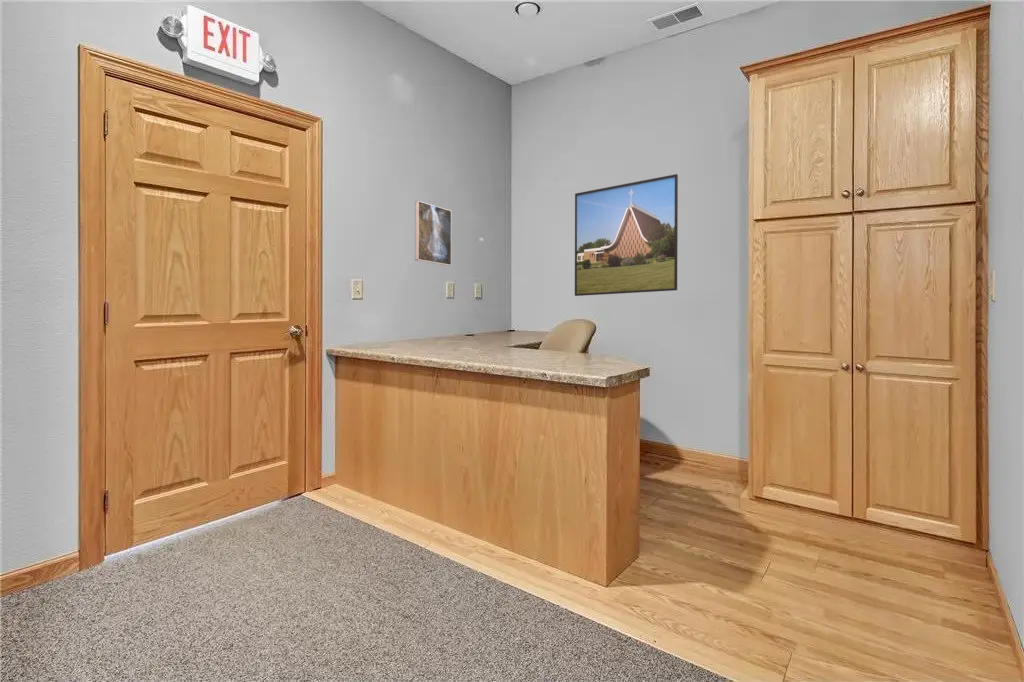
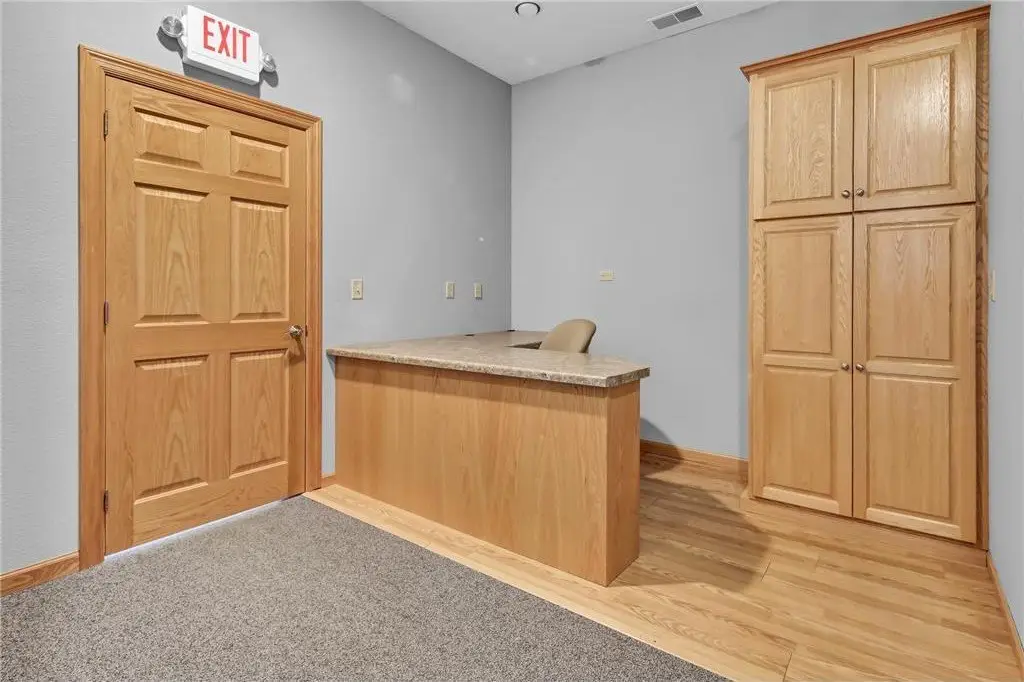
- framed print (433, 234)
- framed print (623, 238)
